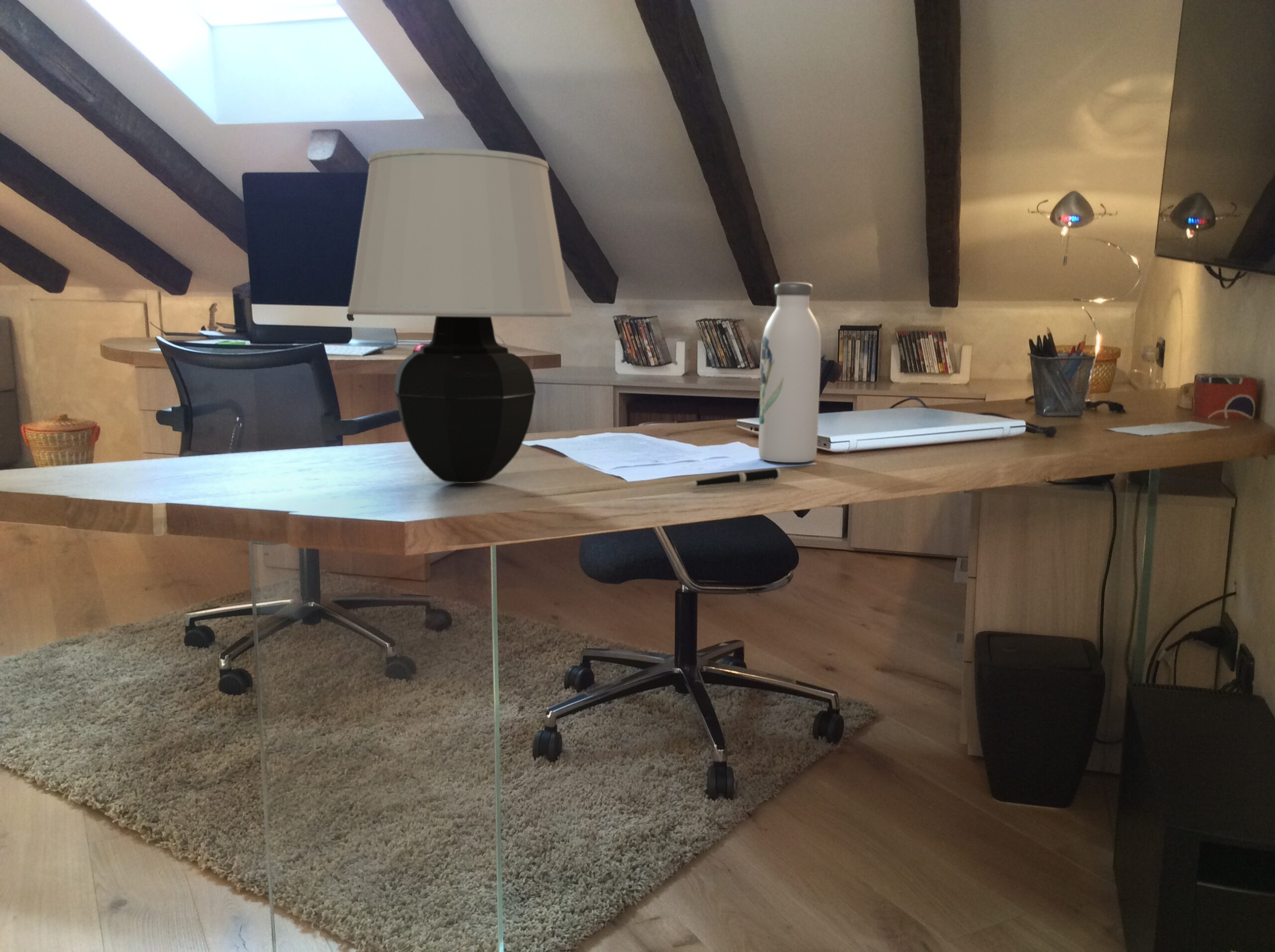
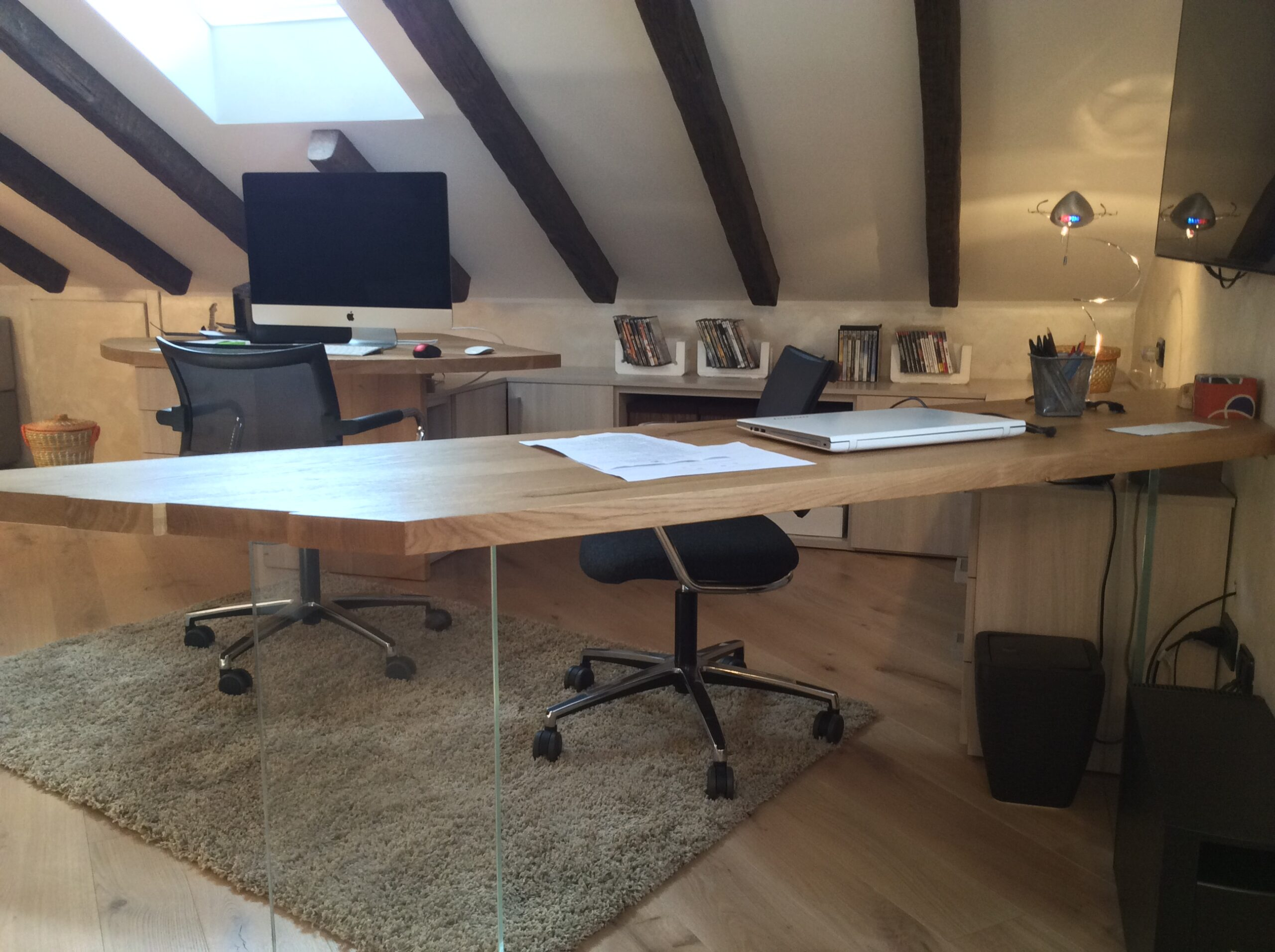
- water bottle (790, 371)
- pen (731, 477)
- table lamp (462, 320)
